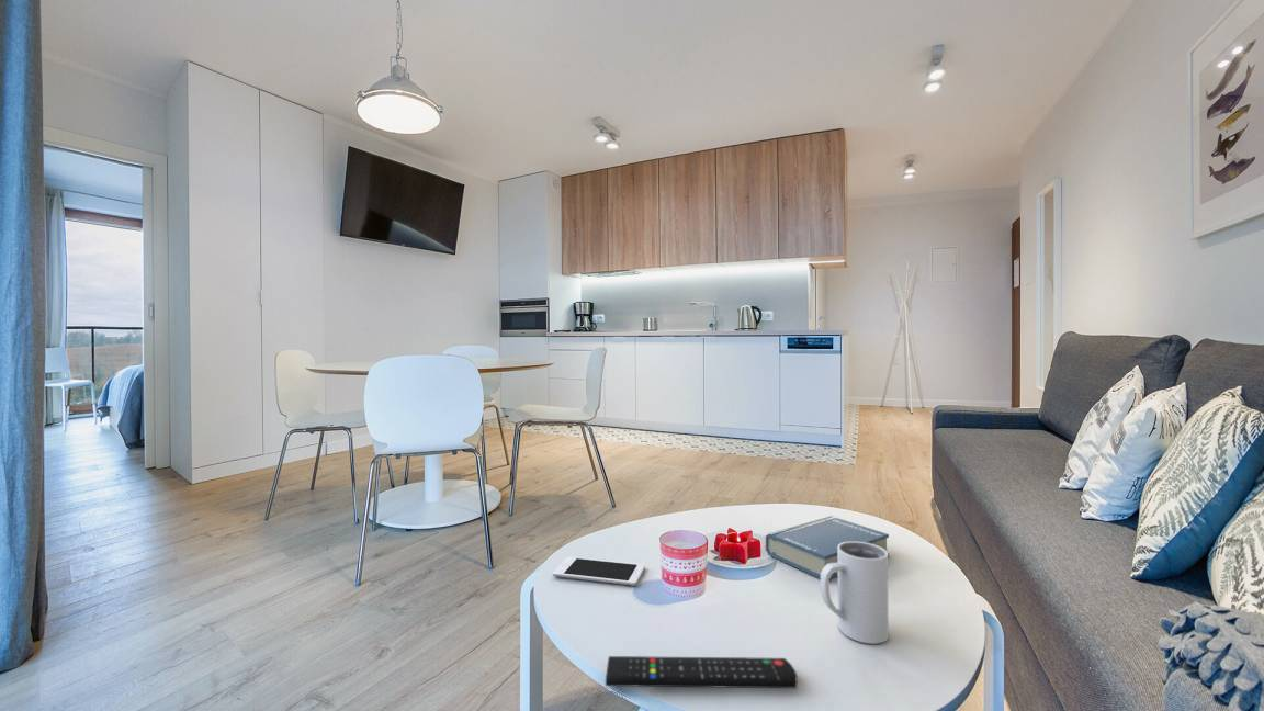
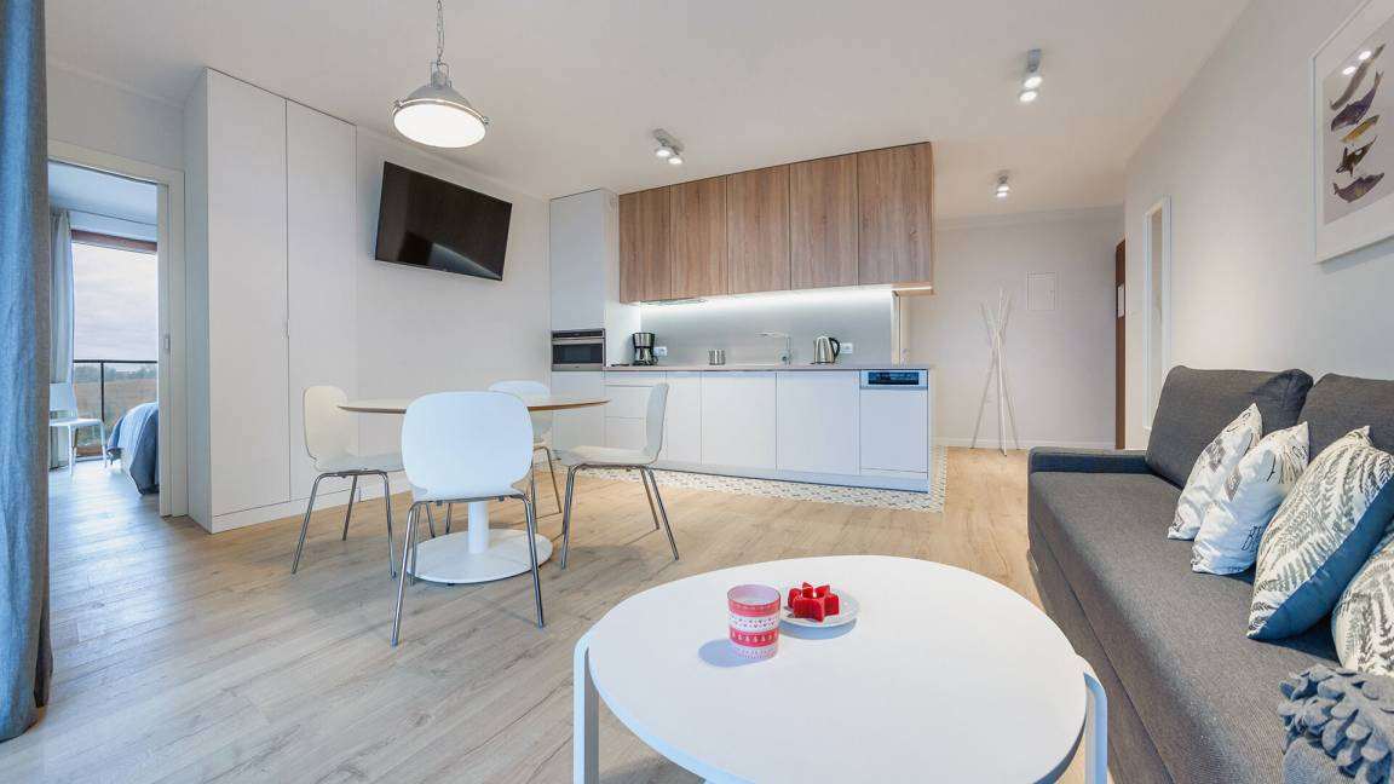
- cell phone (599, 569)
- remote control (700, 673)
- mug (853, 591)
- hardback book (826, 543)
